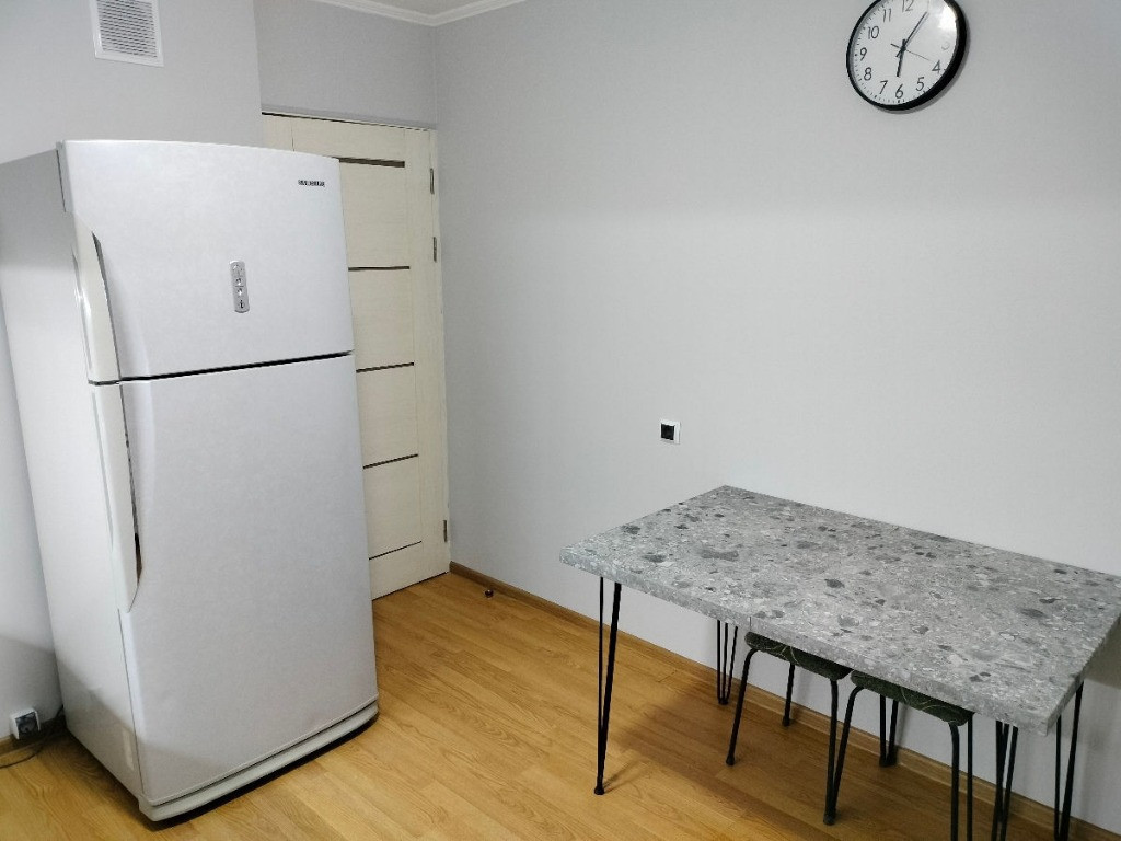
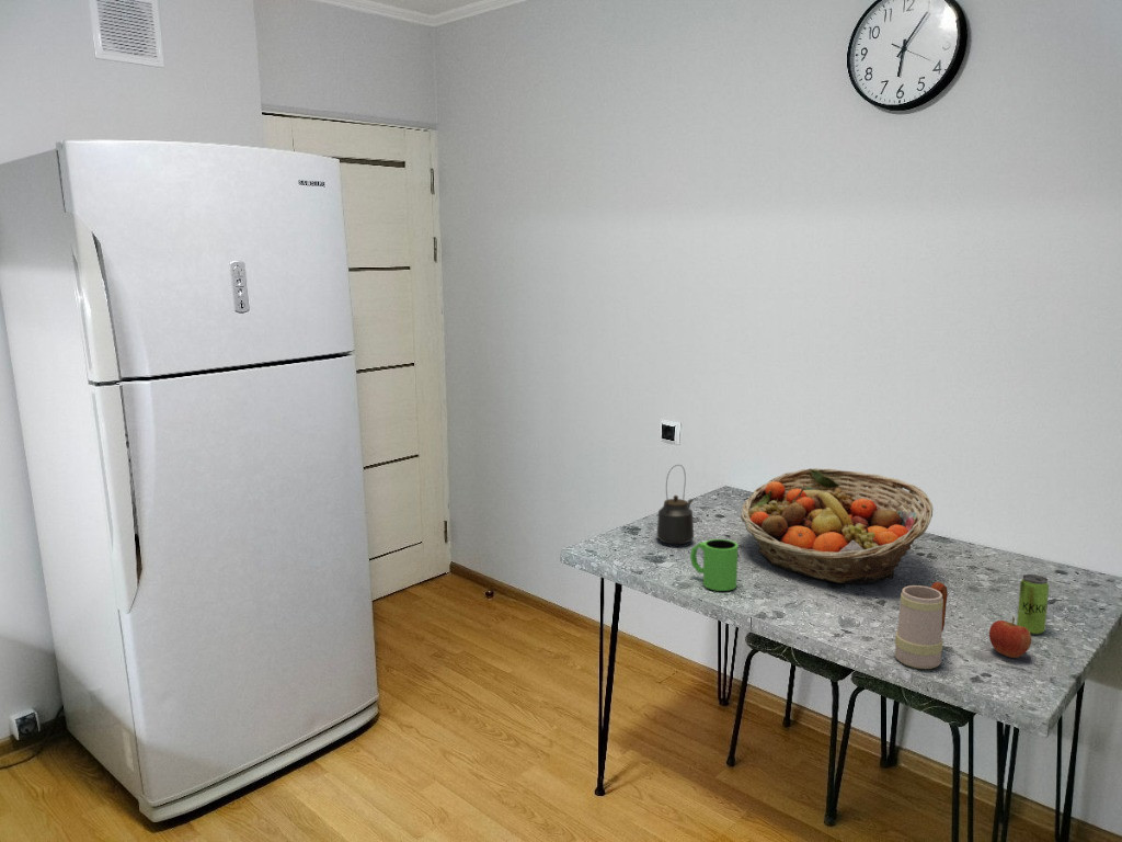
+ apple (1009, 636)
+ kettle (678, 501)
+ mug (712, 562)
+ fruit basket (832, 522)
+ mug (925, 623)
+ beverage can (1032, 604)
